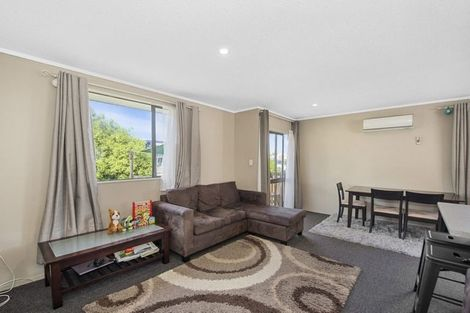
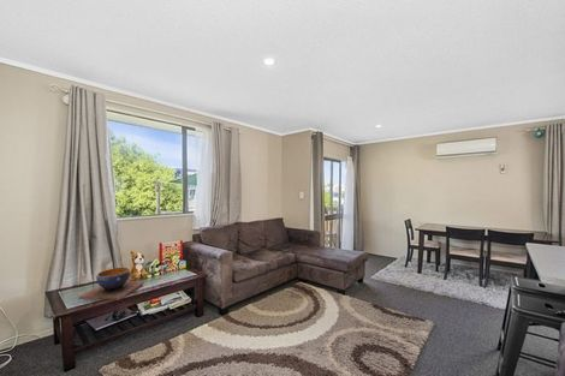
+ decorative bowl (113, 281)
